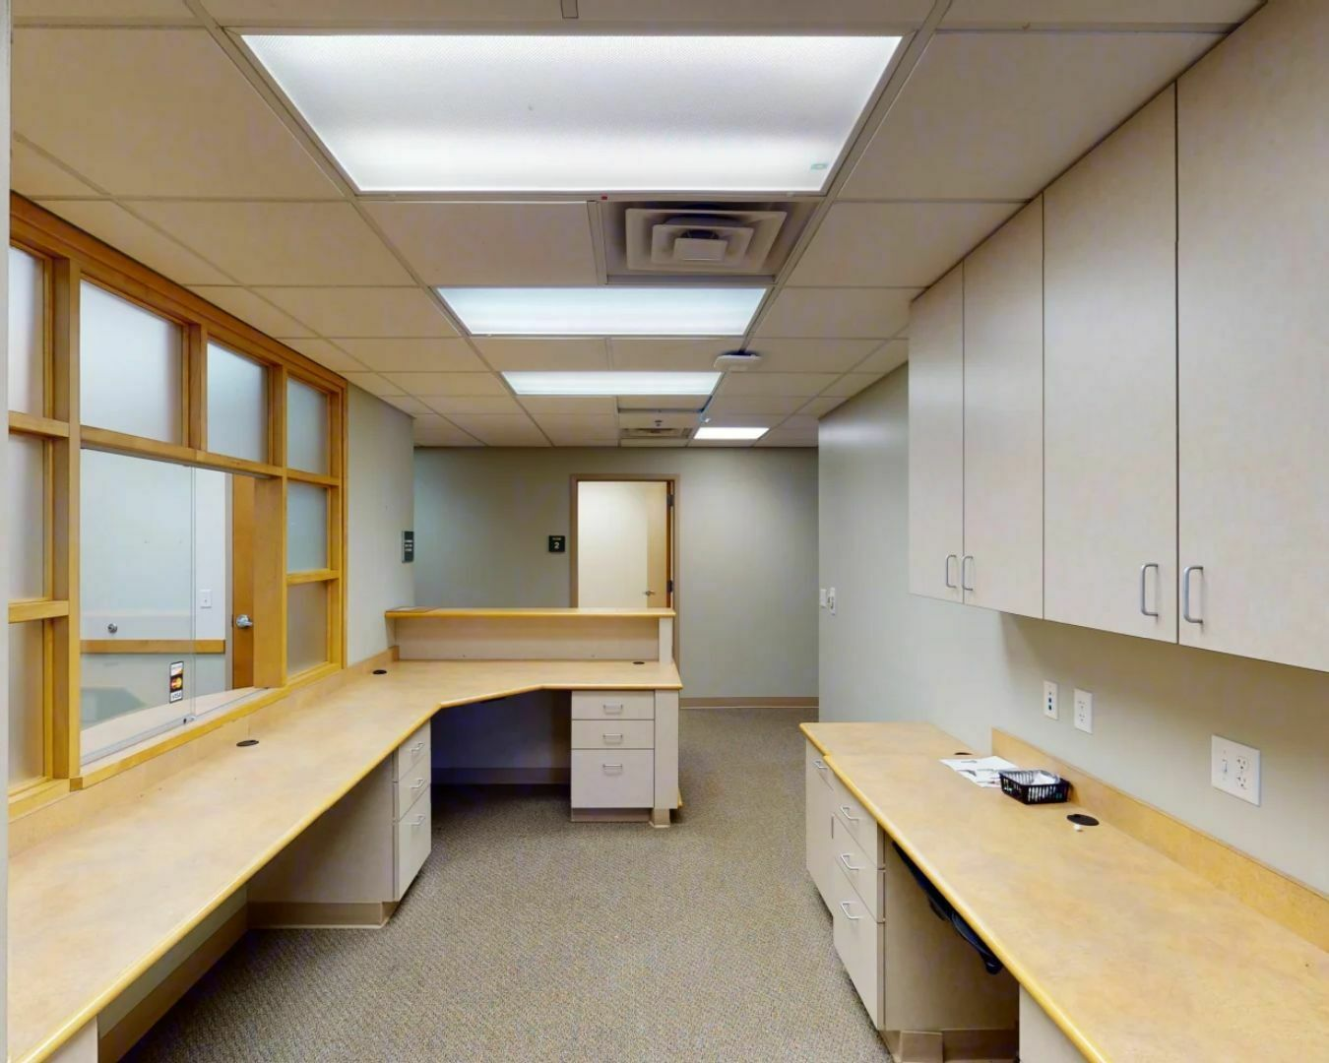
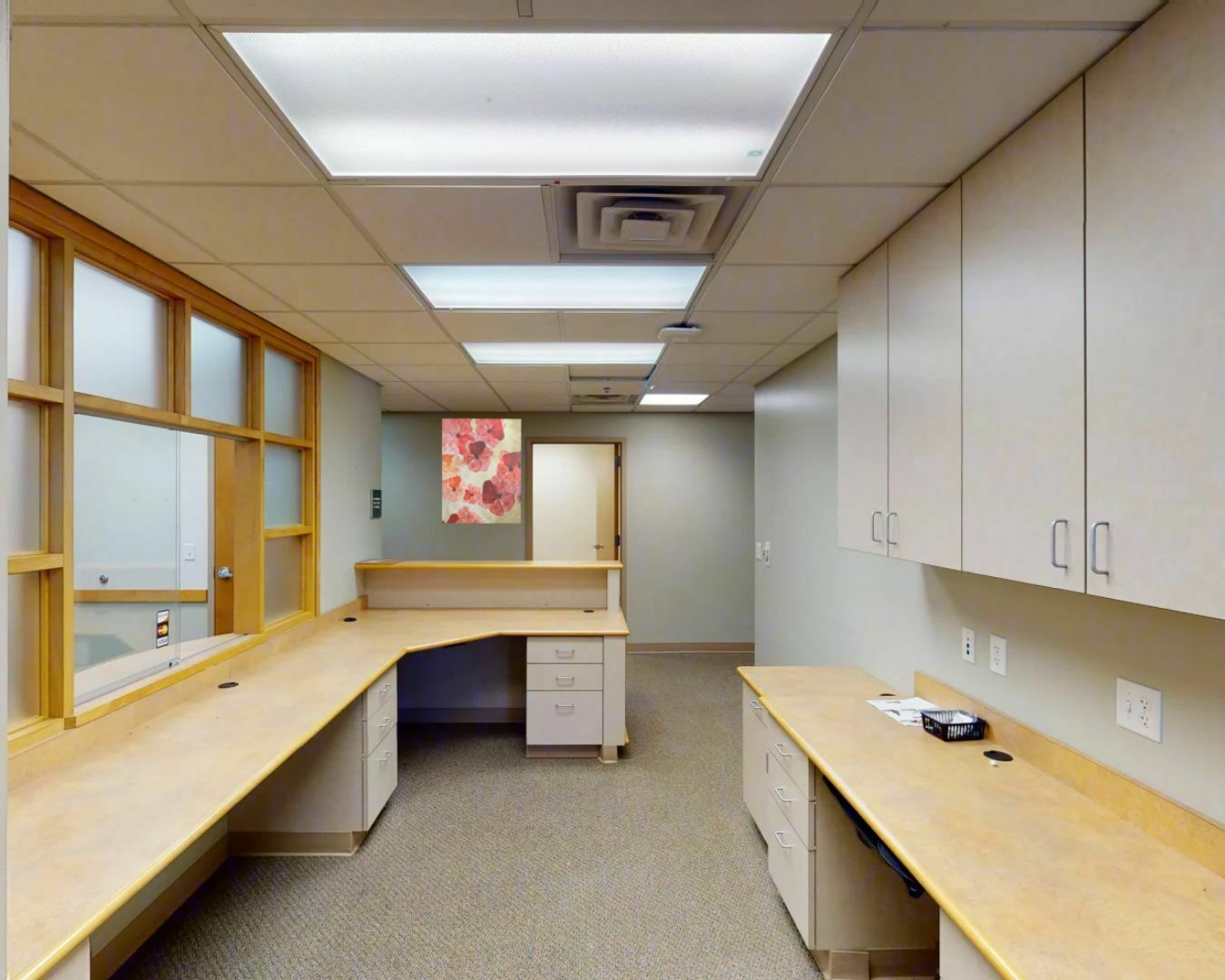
+ wall art (481, 471)
